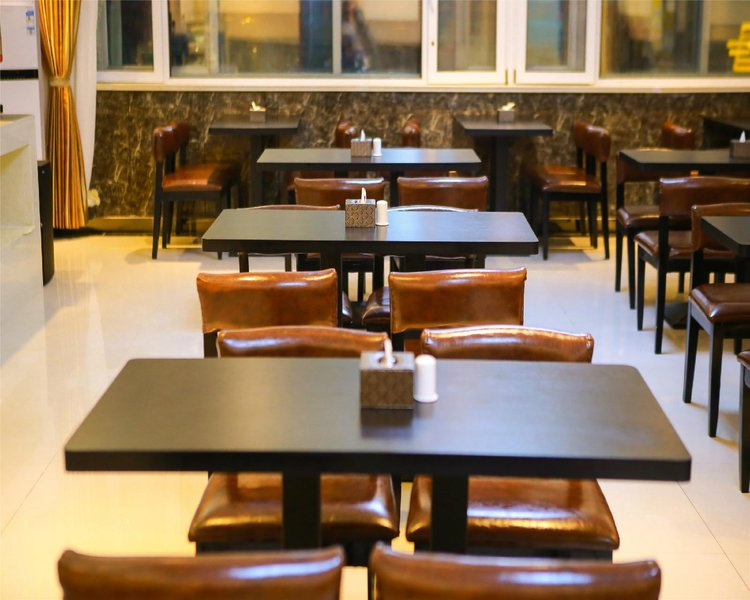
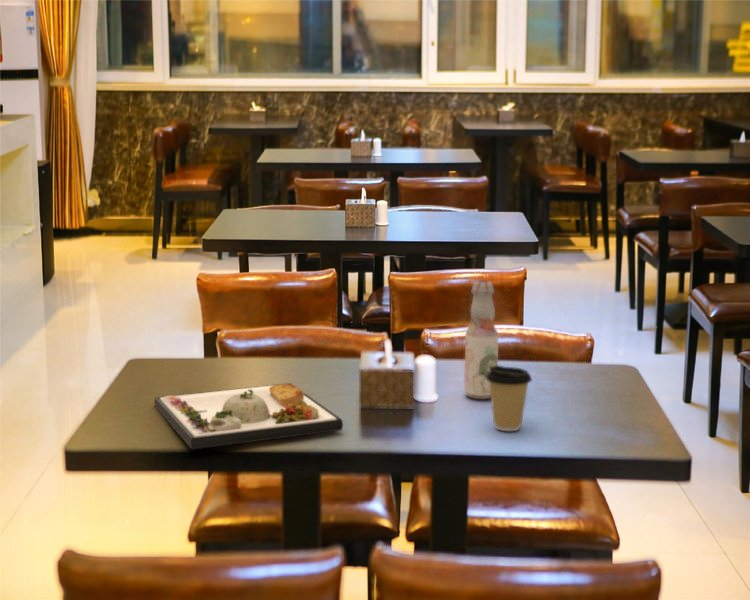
+ dinner plate (245, 401)
+ coffee cup (508, 398)
+ bottle (481, 338)
